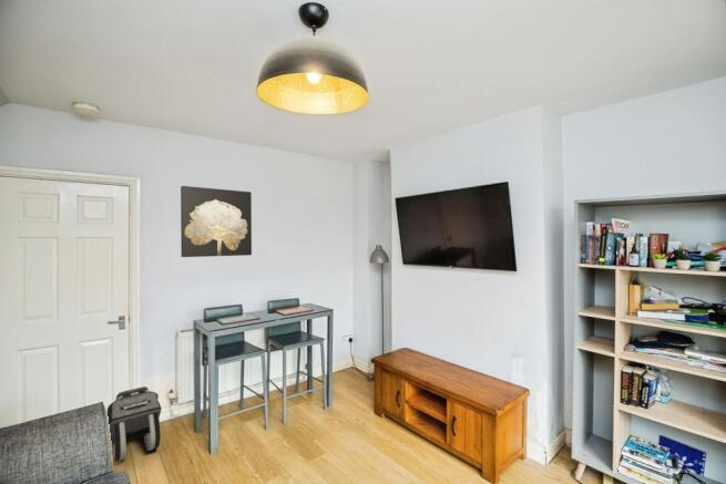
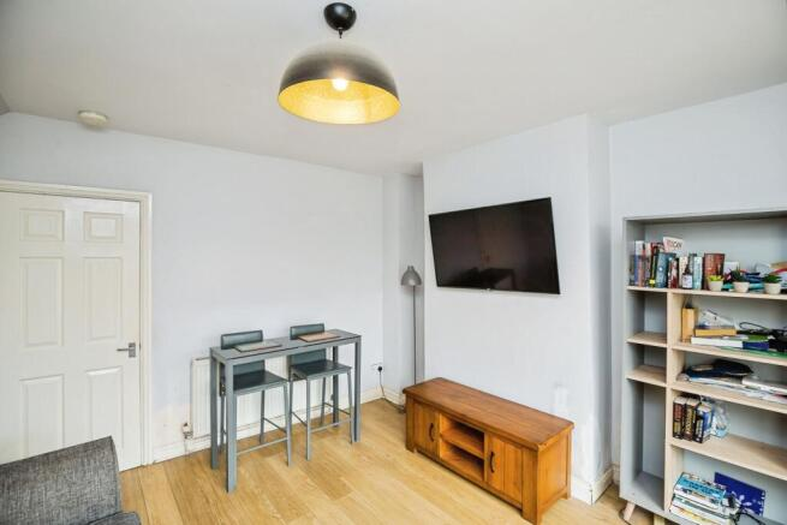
- wall art (217, 223)
- backpack (133, 416)
